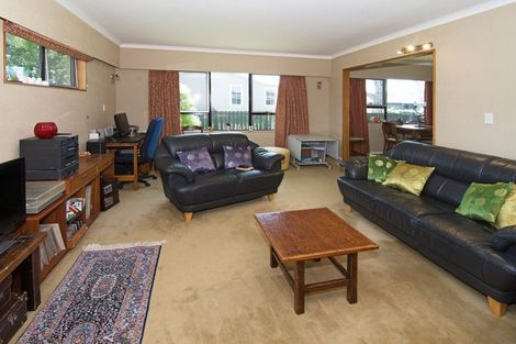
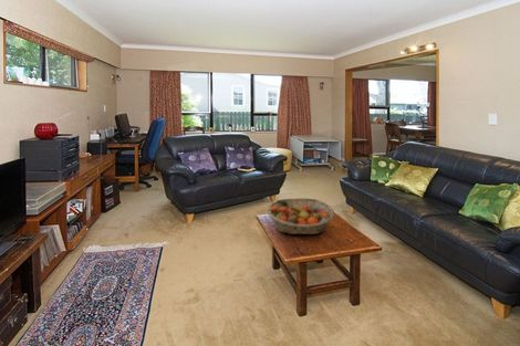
+ fruit basket (300, 216)
